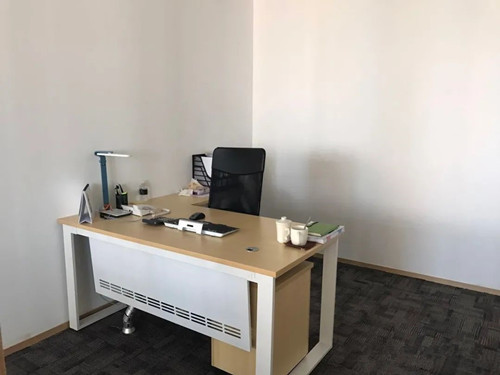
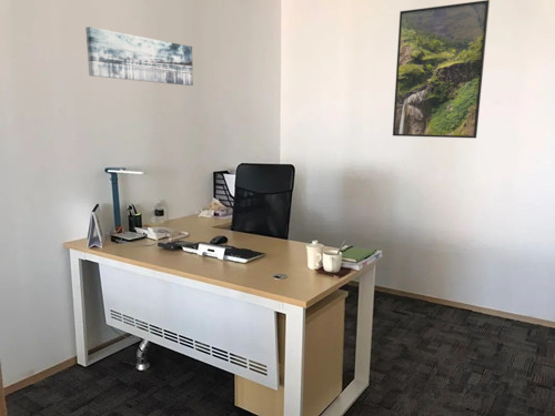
+ wall art (145, 59)
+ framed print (437, 73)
